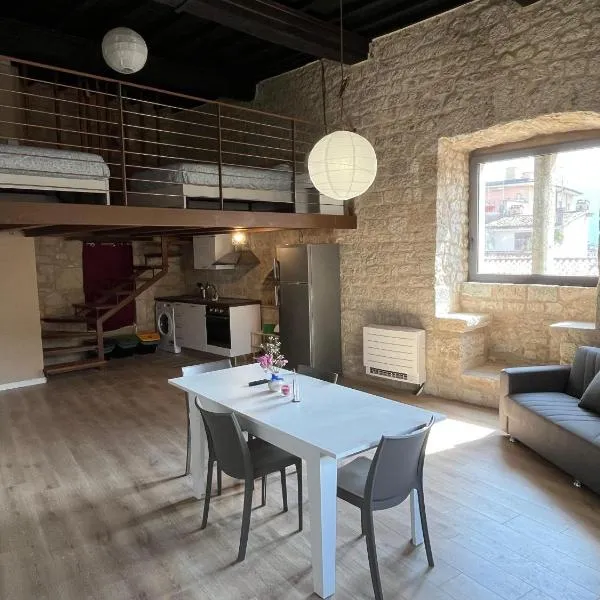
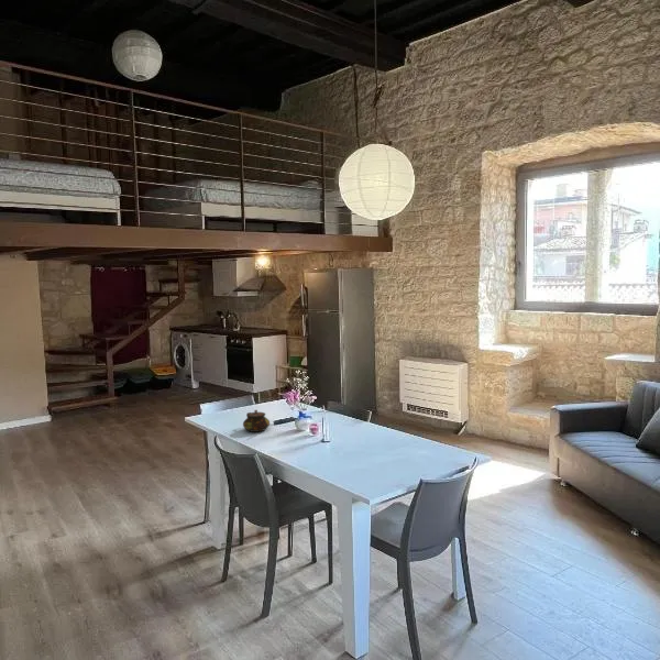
+ teapot (256, 419)
